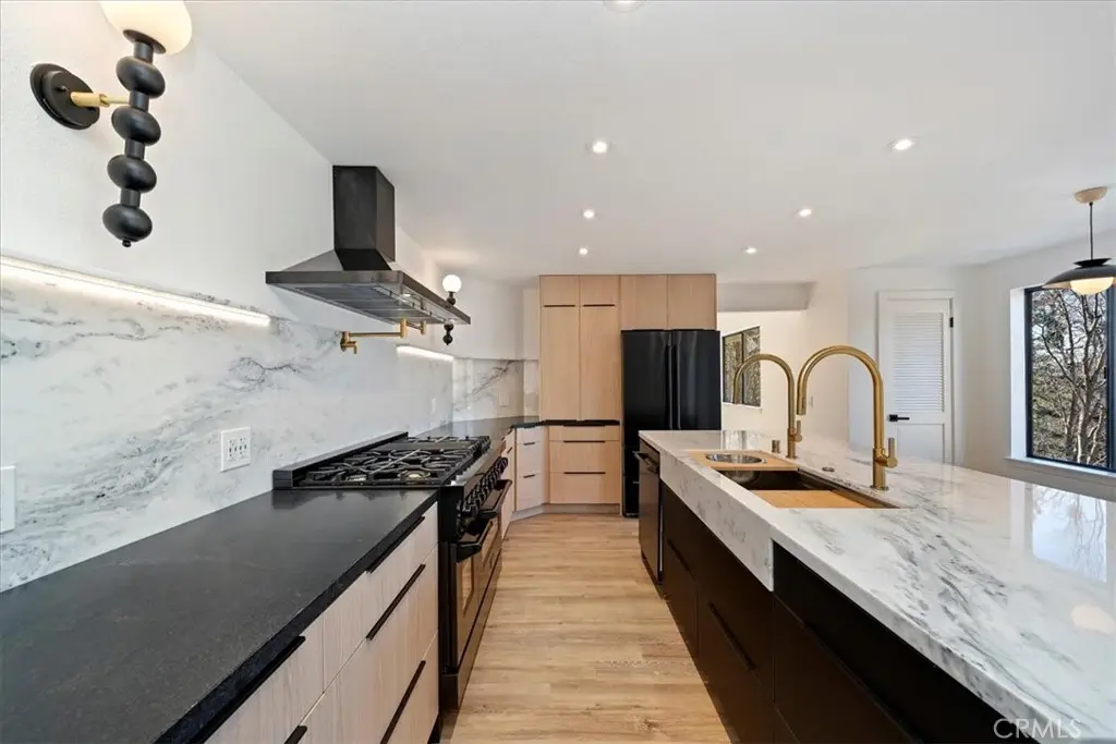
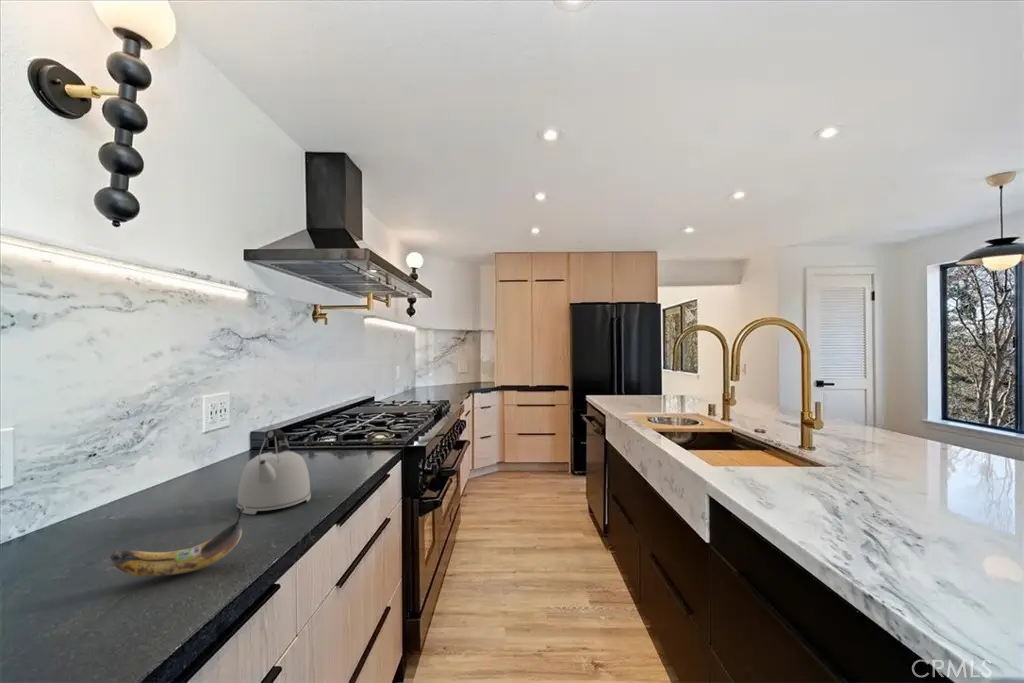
+ kettle (274, 464)
+ banana (183, 549)
